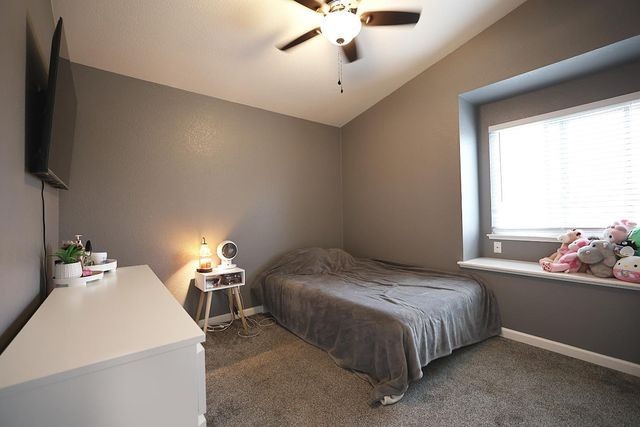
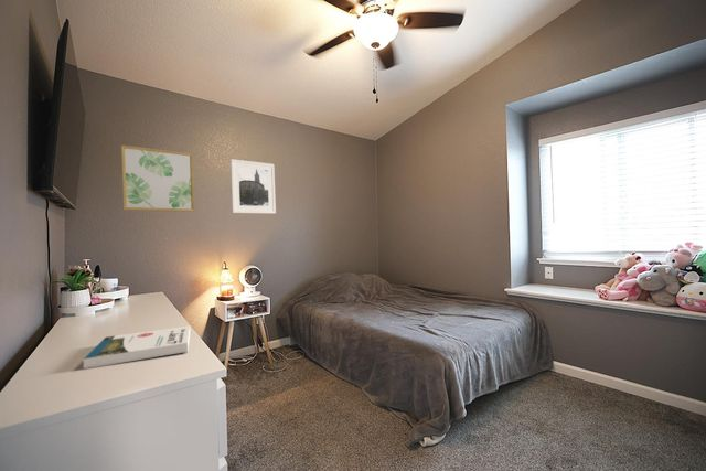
+ book (145, 343)
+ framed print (254, 188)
+ wall art (160, 180)
